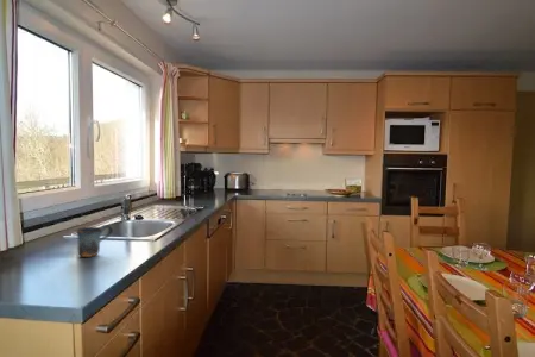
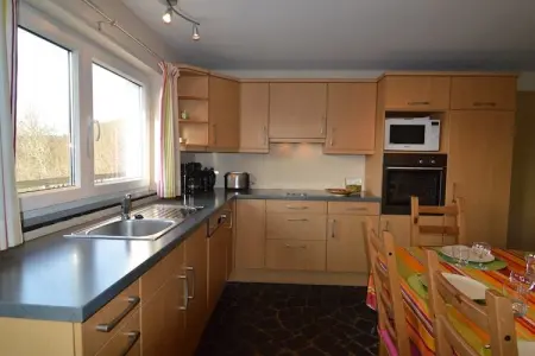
- mug (94, 240)
